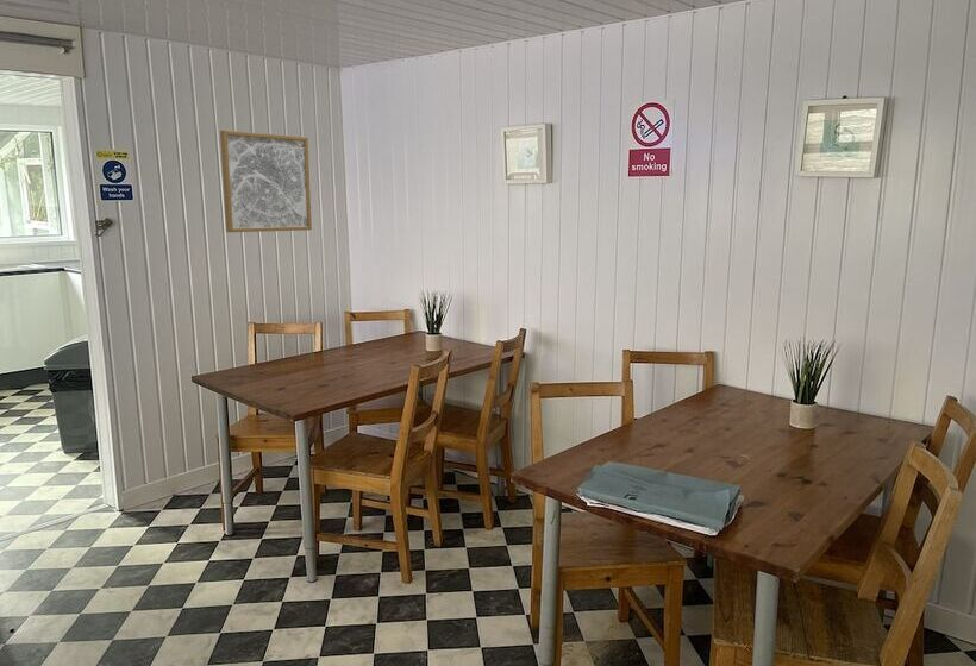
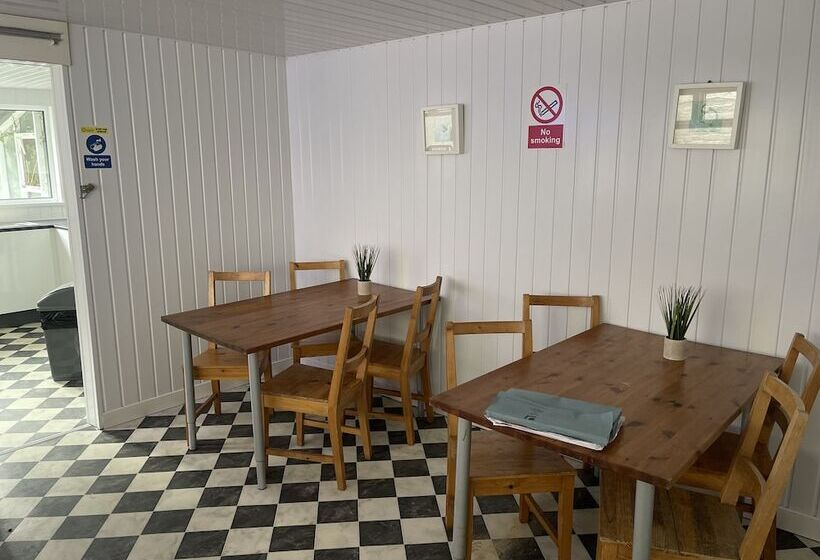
- wall art (268, 183)
